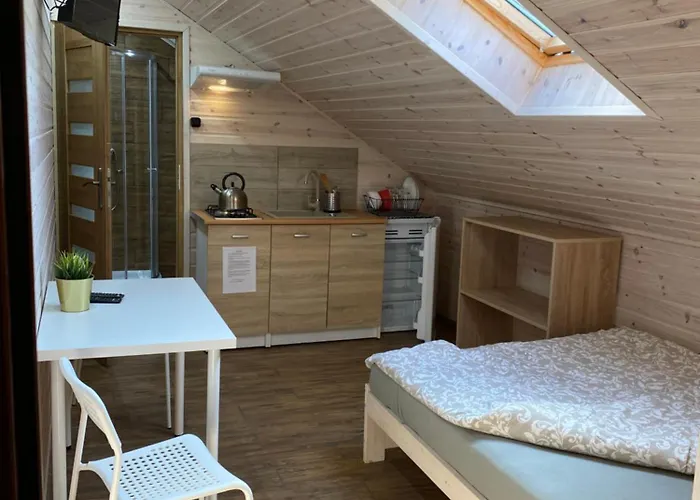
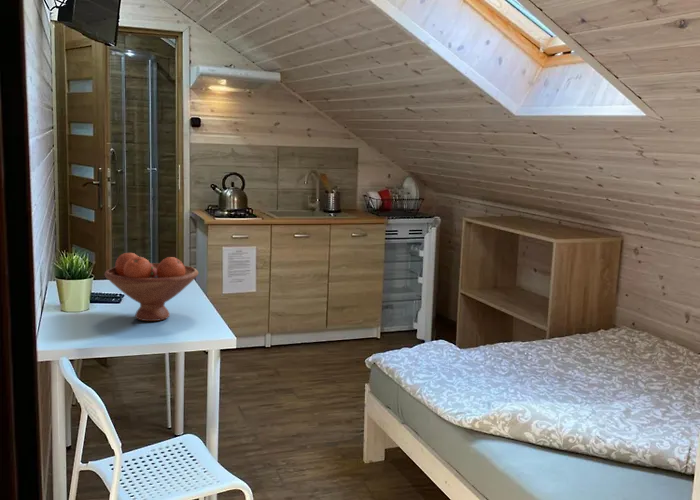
+ fruit bowl (152, 285)
